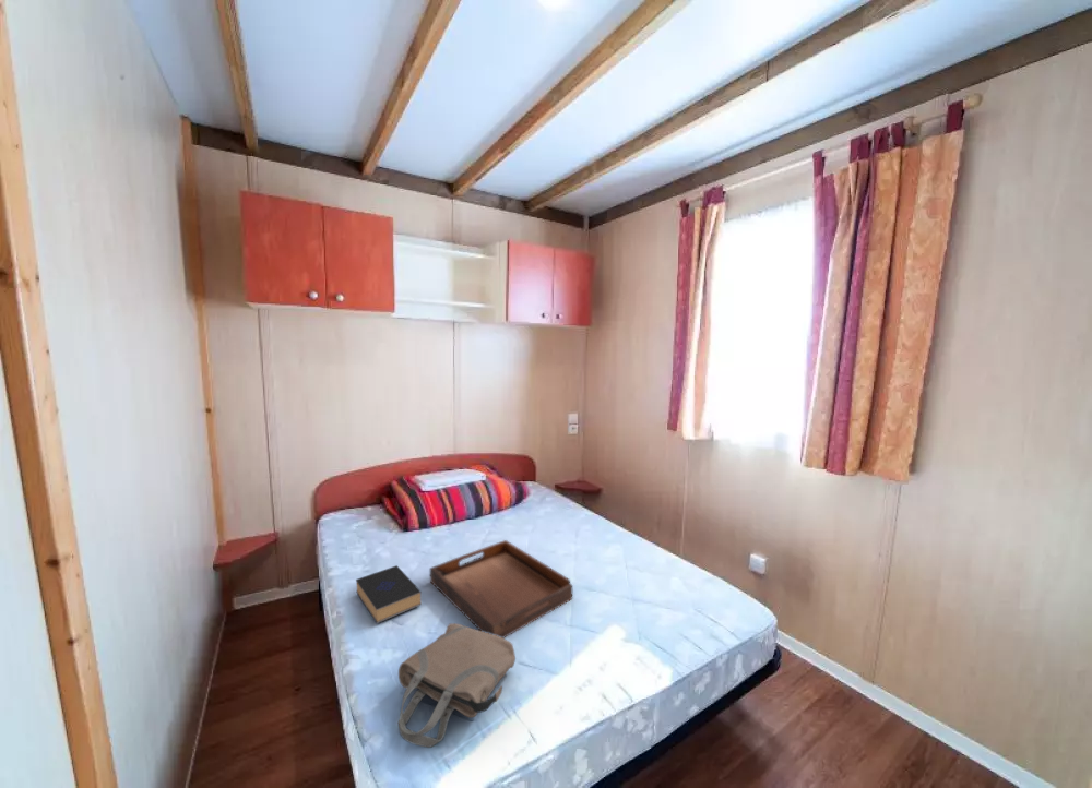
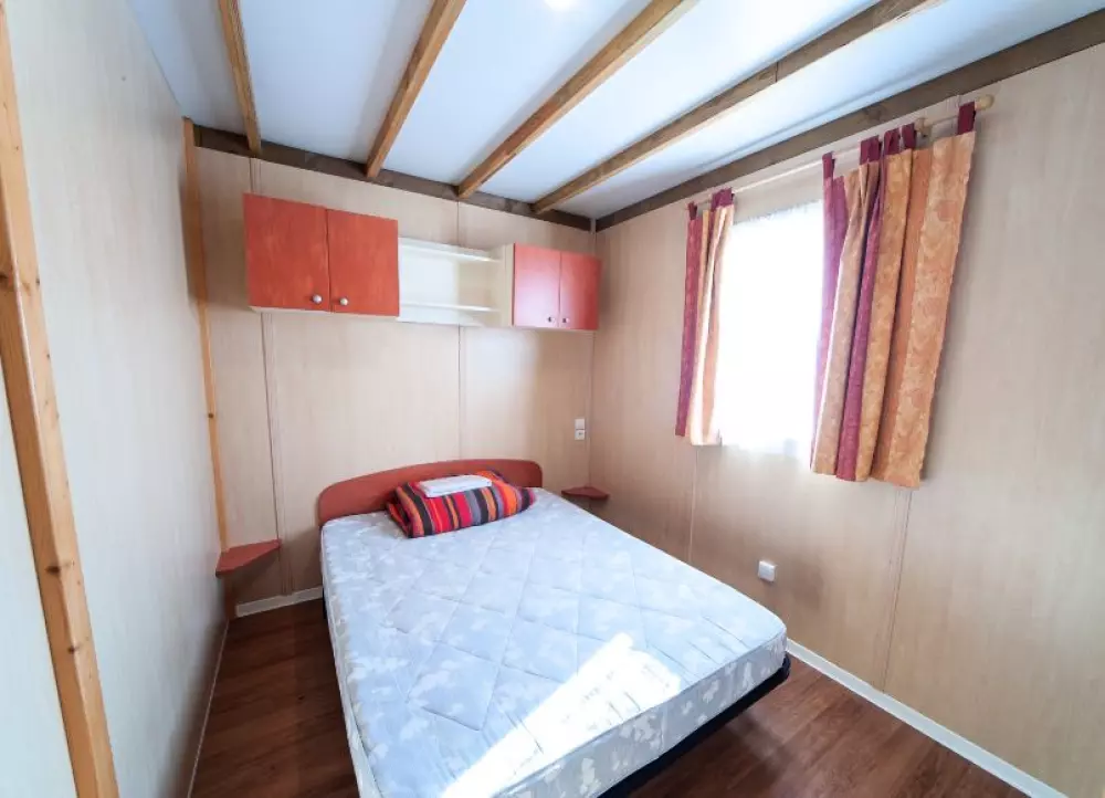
- book (388, 593)
- tote bag (452, 681)
- serving tray (500, 582)
